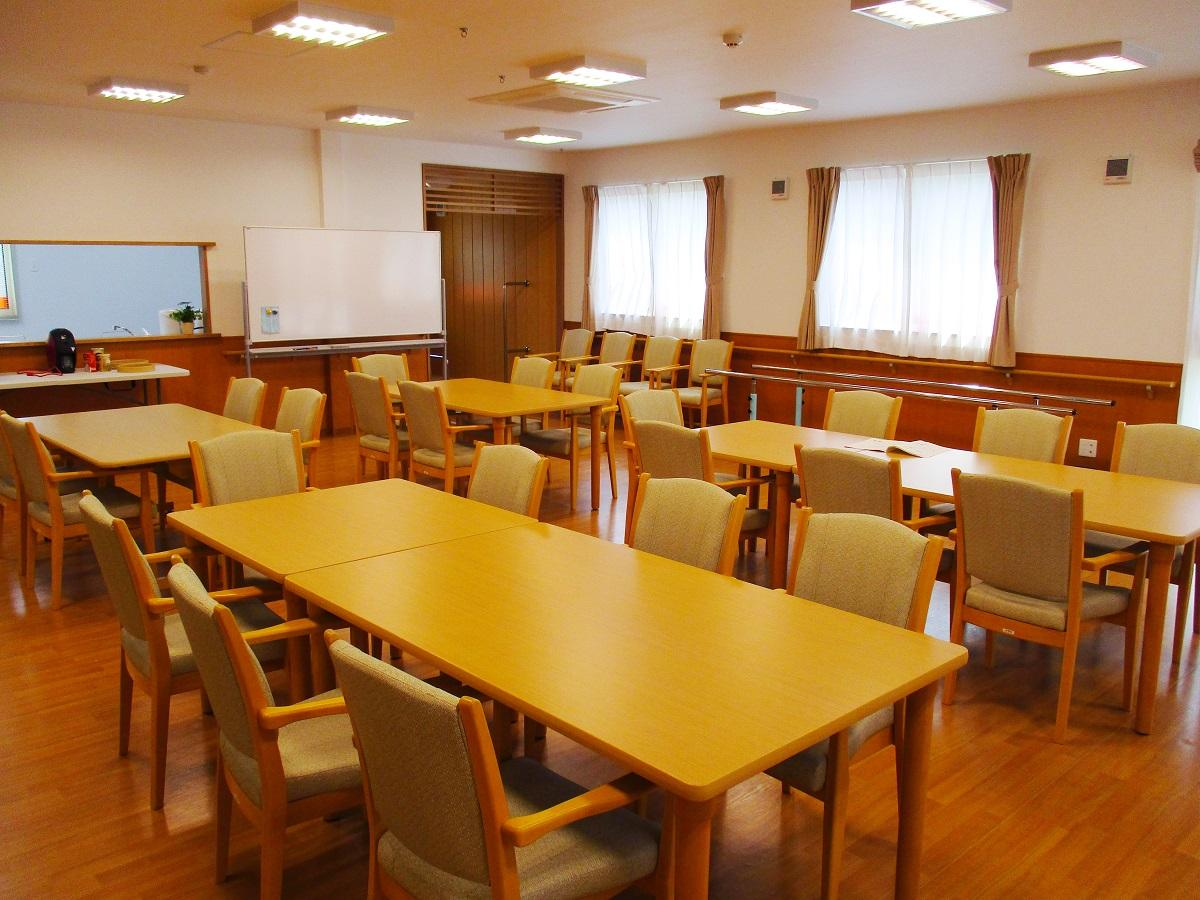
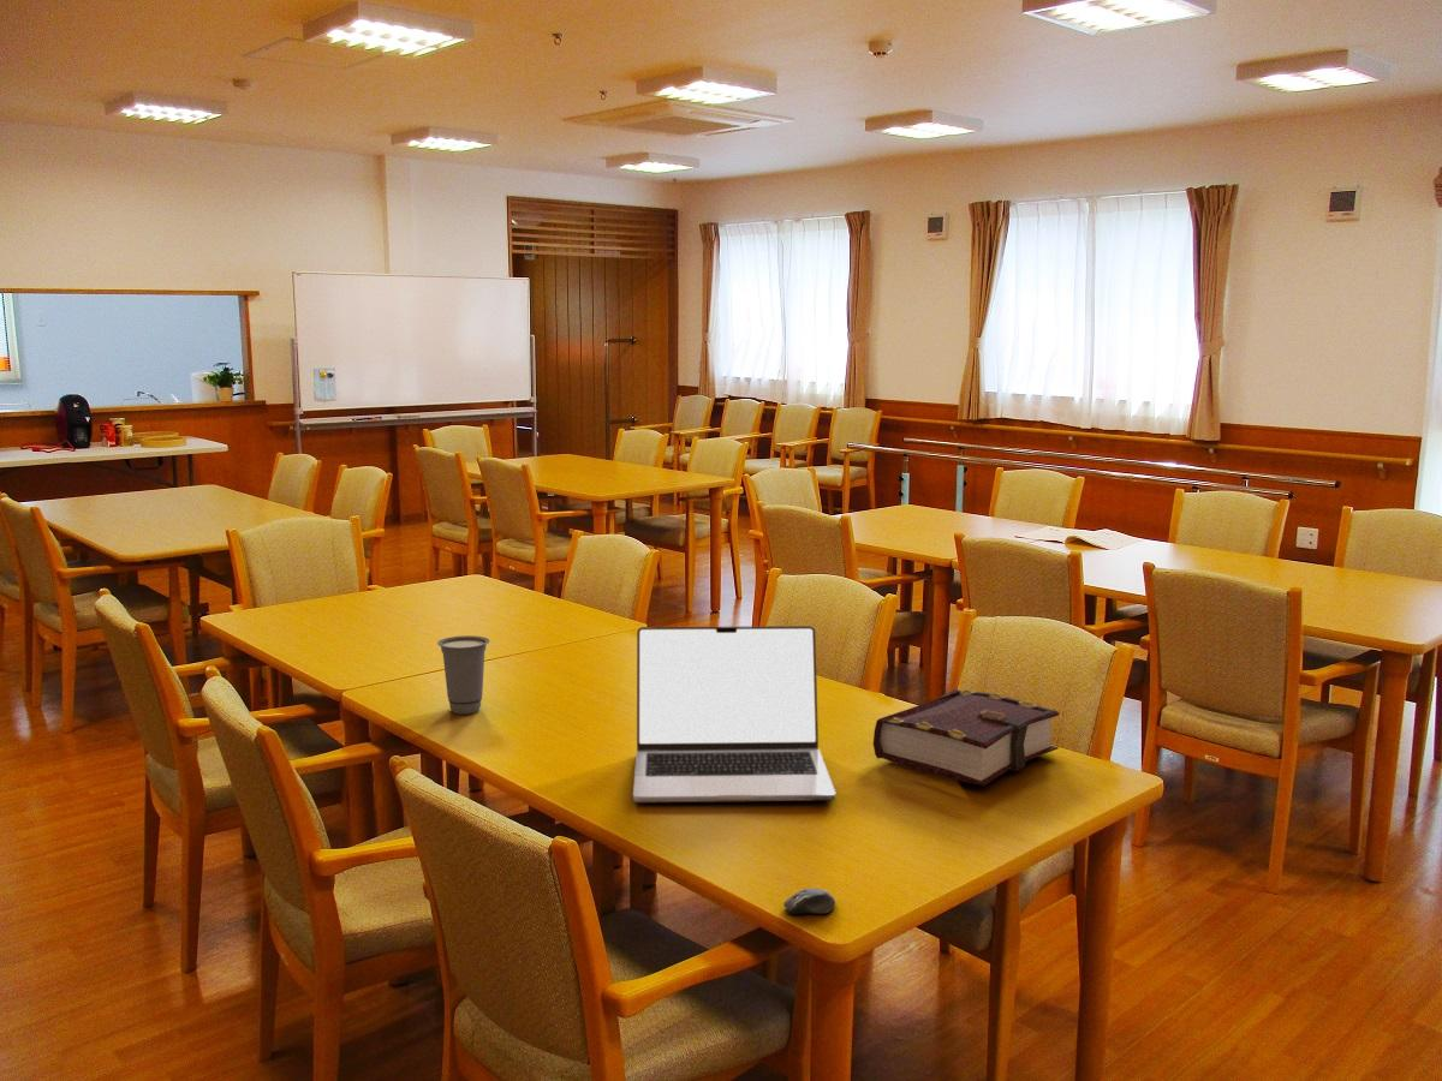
+ cup (464, 676)
+ book (966, 731)
+ laptop (729, 709)
+ computer mouse (810, 898)
